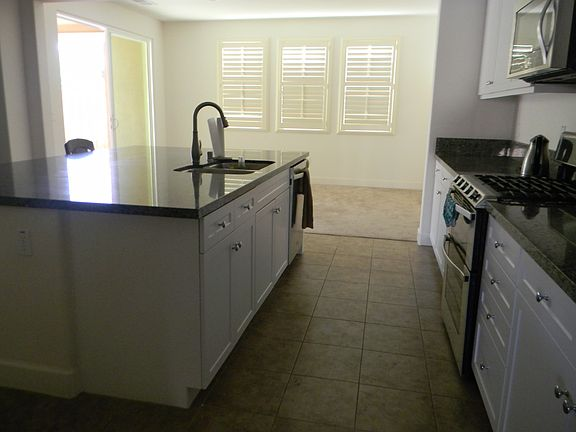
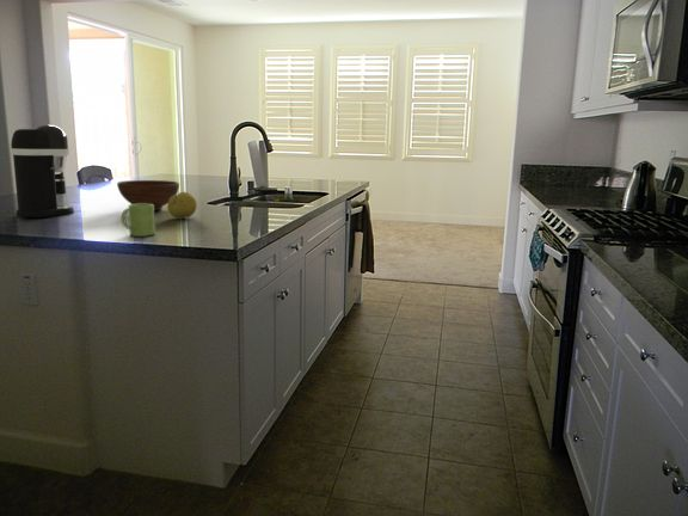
+ fruit (183, 204)
+ mug (136, 220)
+ coffee maker (42, 170)
+ bowl (149, 196)
